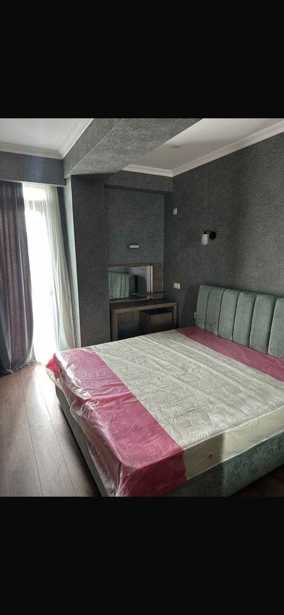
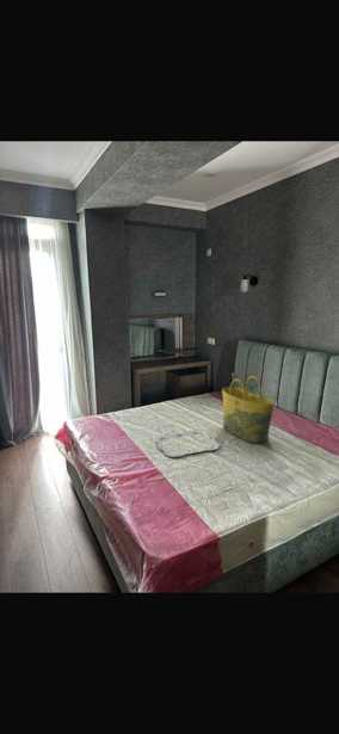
+ tote bag (245, 406)
+ serving tray (185, 436)
